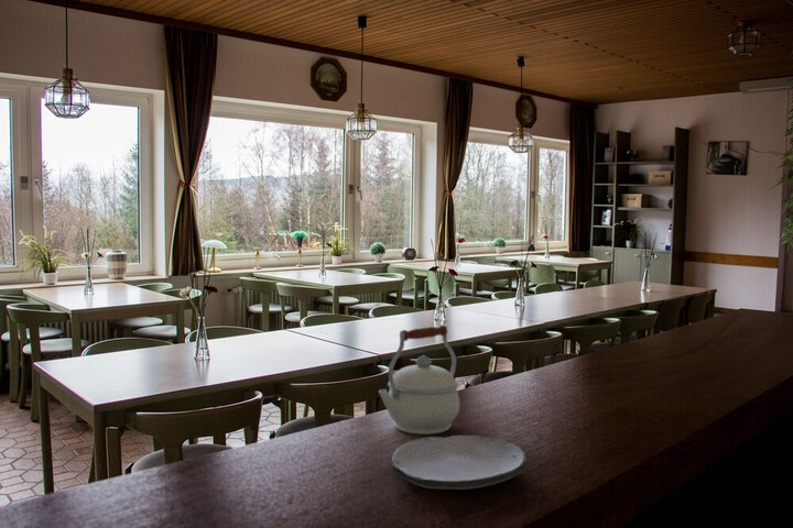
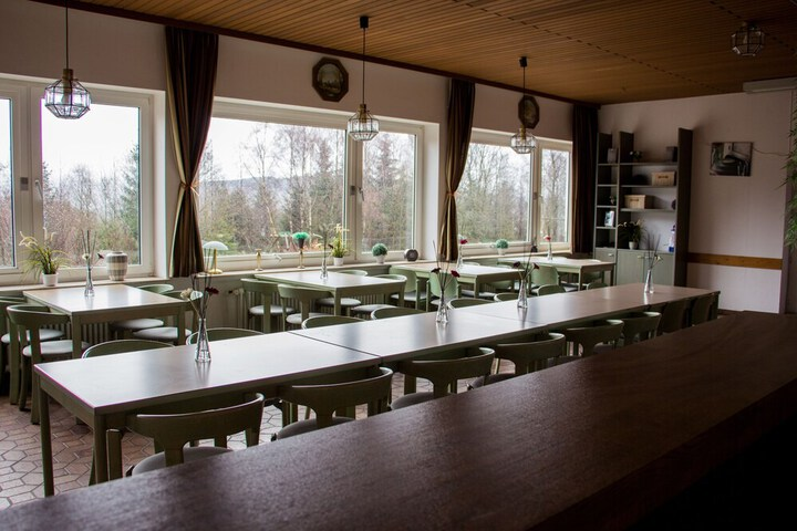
- kettle (419, 377)
- plate (457, 461)
